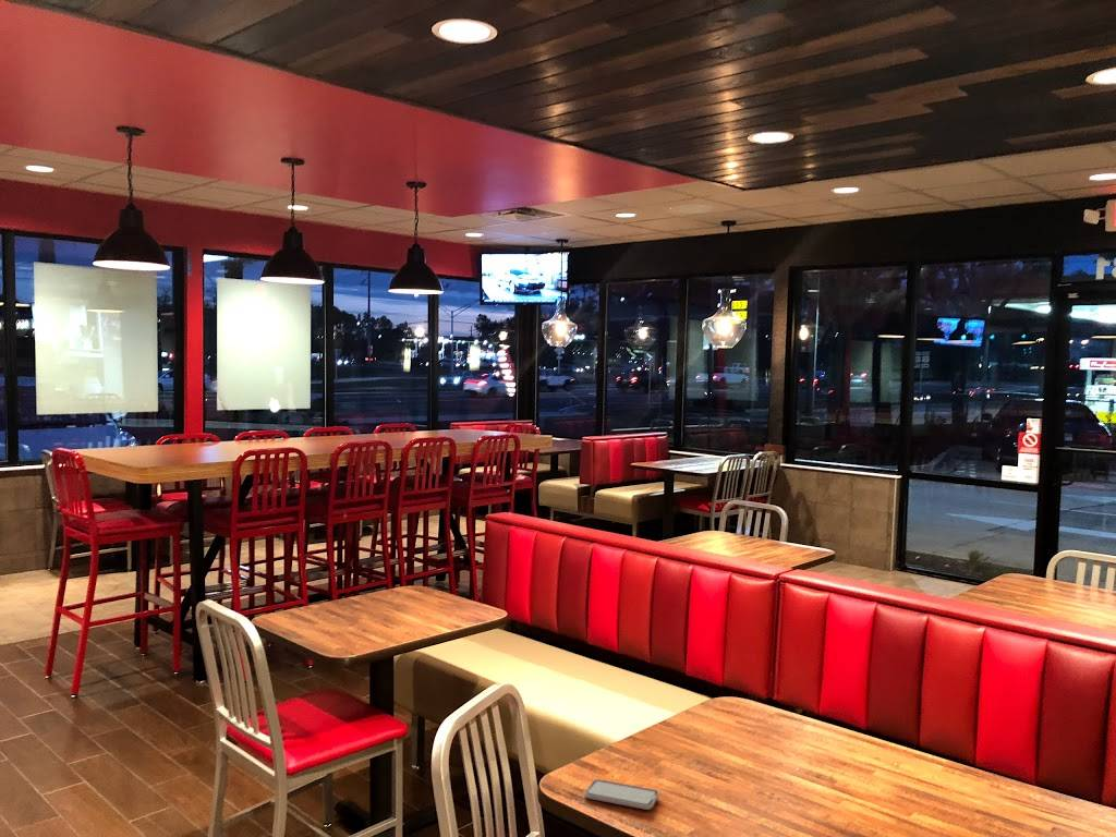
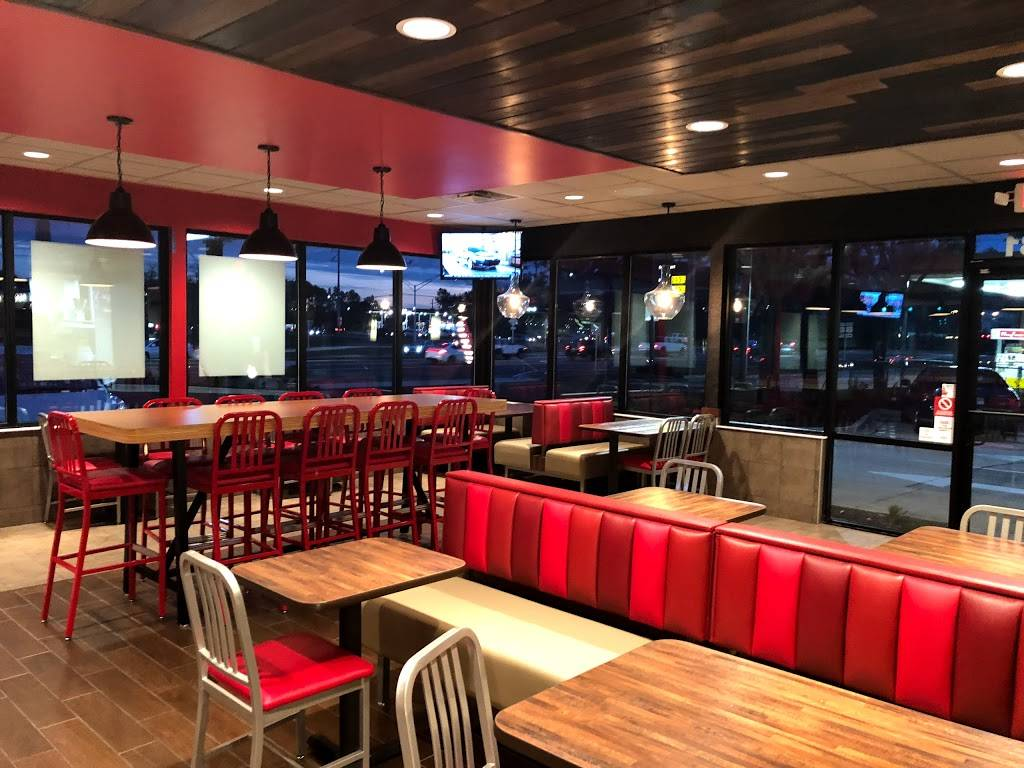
- smartphone (621, 793)
